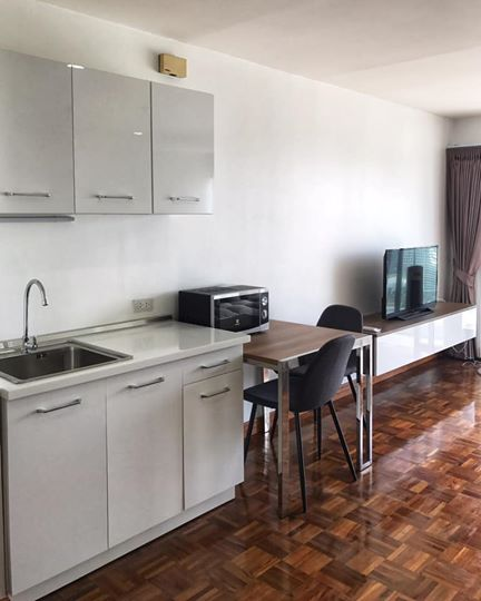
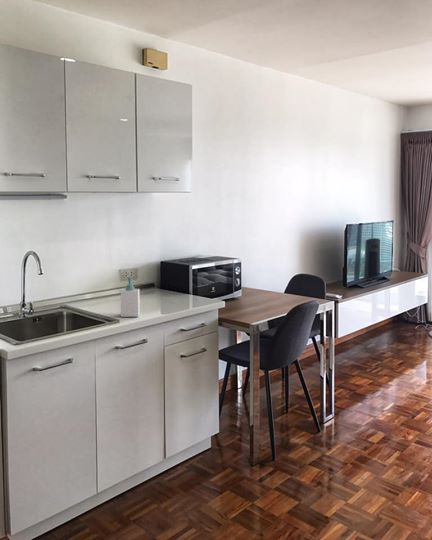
+ soap bottle (130, 296)
